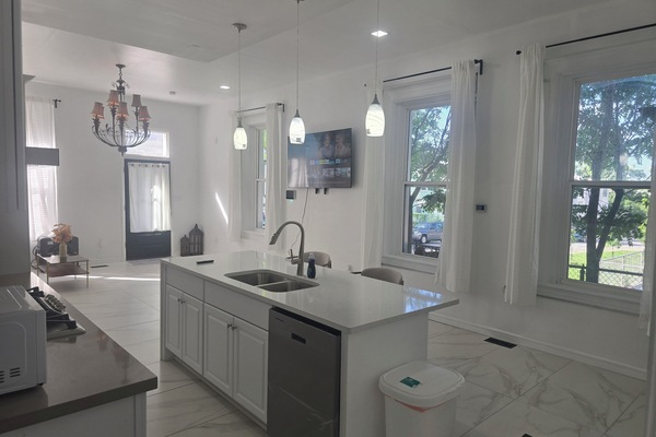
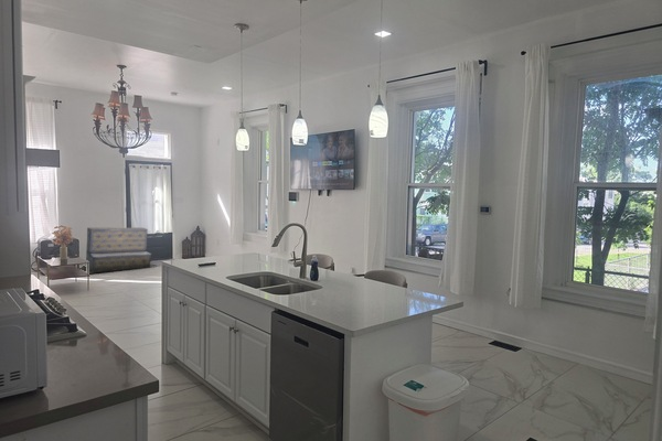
+ bench (117, 247)
